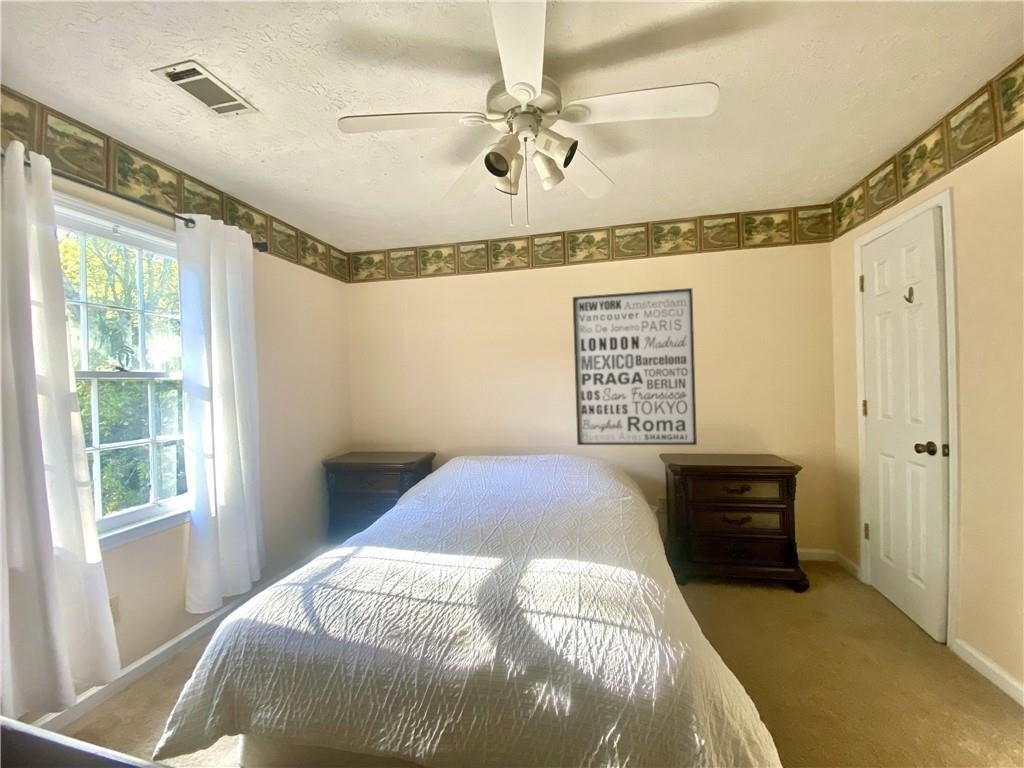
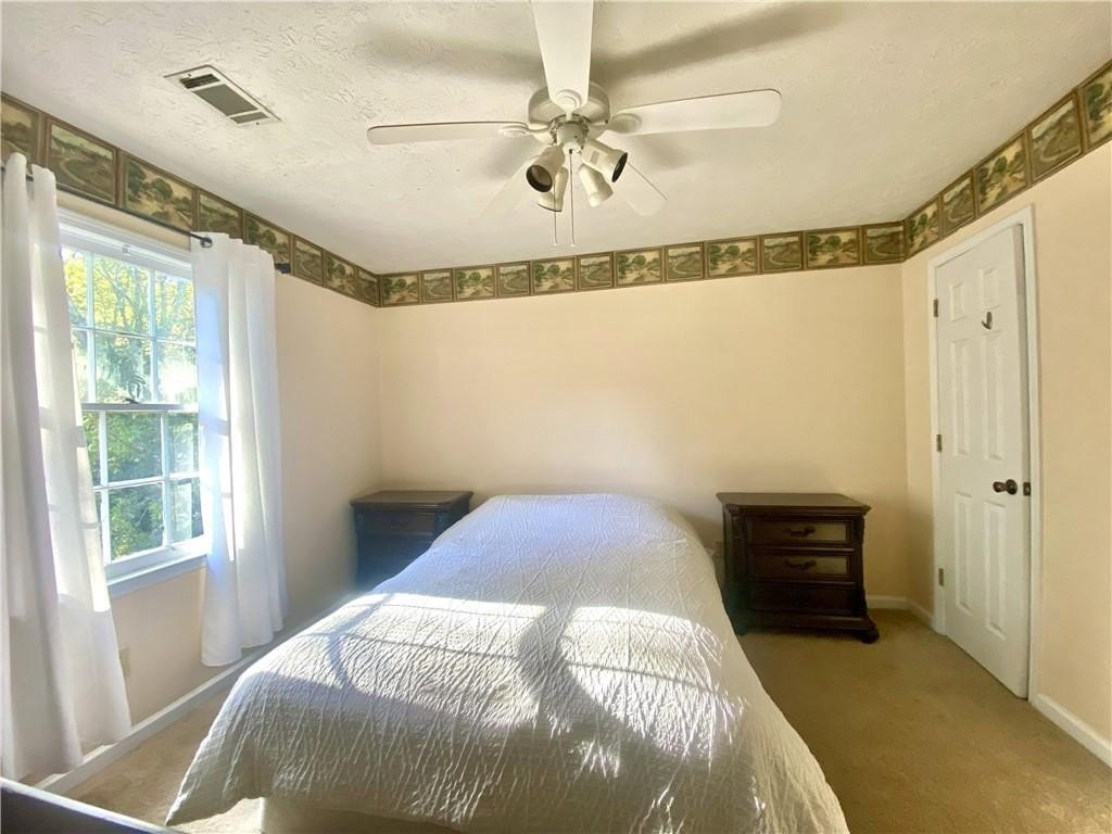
- wall art (632, 369)
